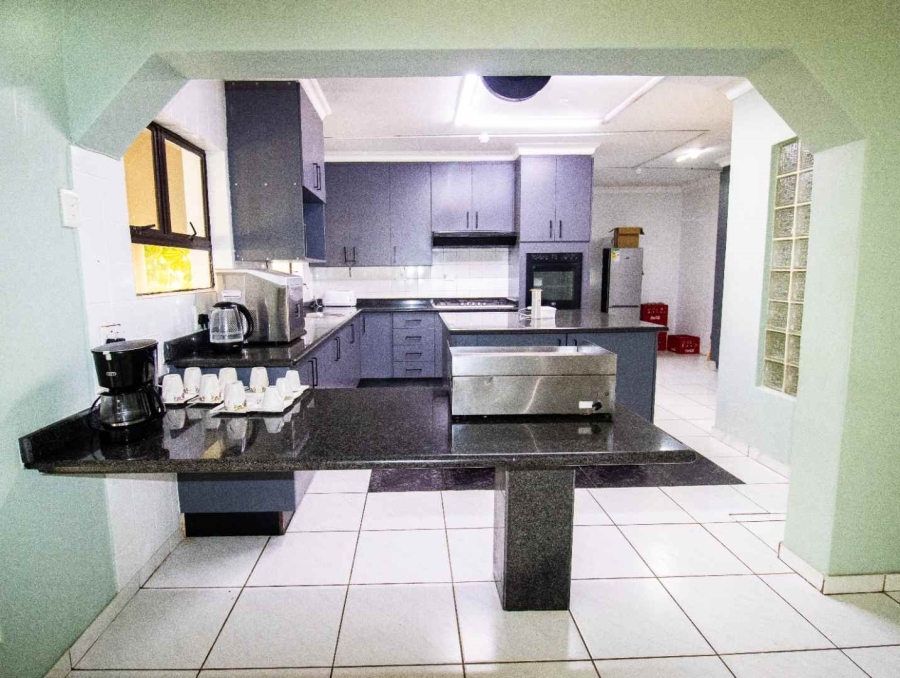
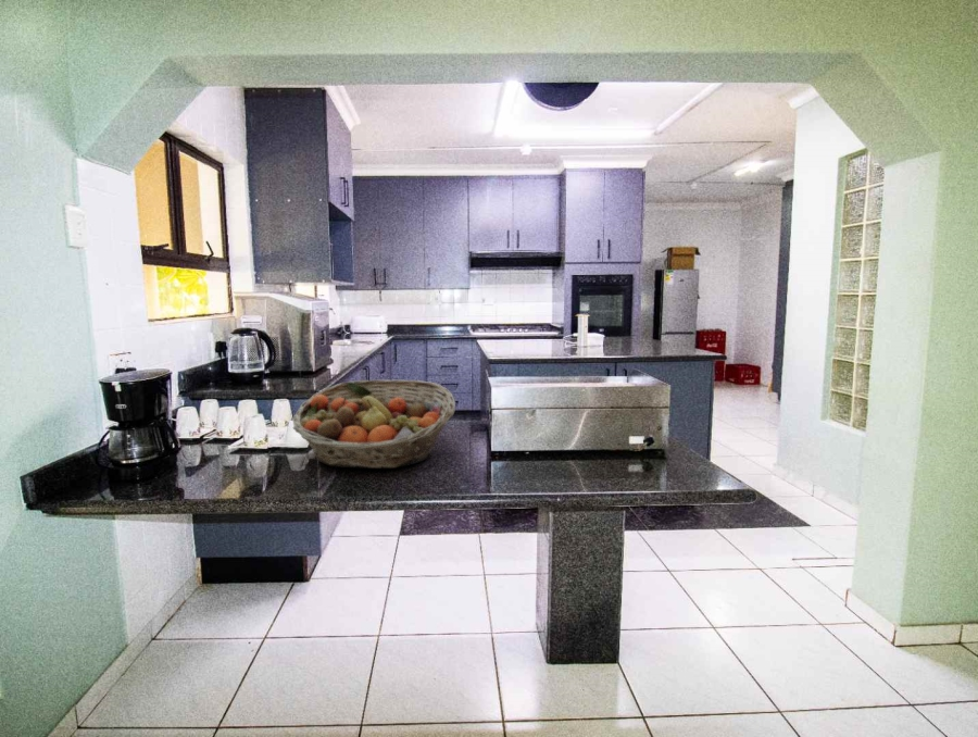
+ fruit basket (375, 421)
